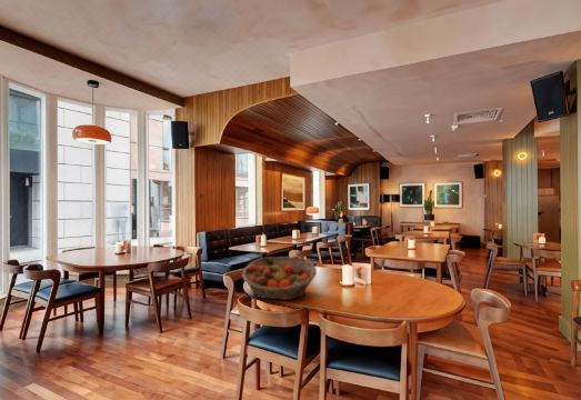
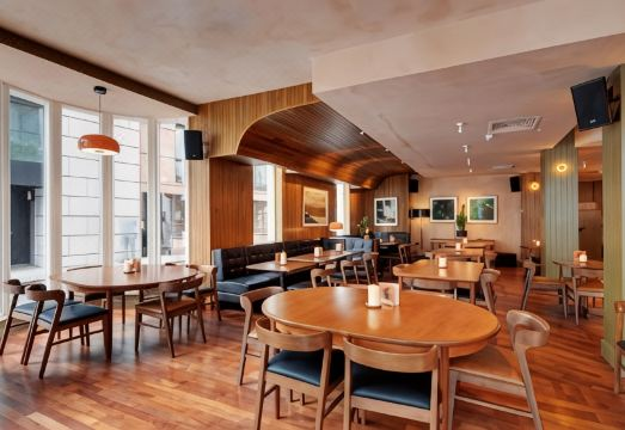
- fruit basket (279, 277)
